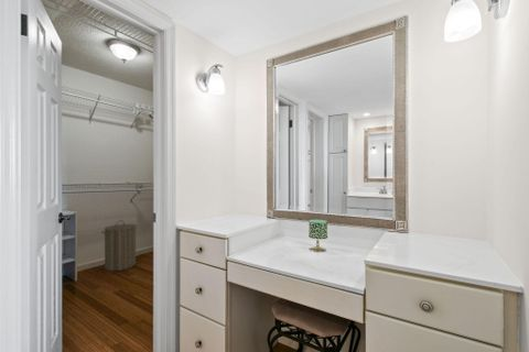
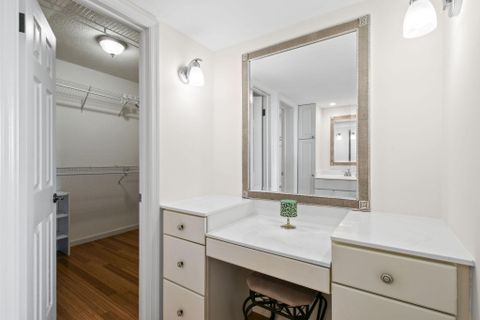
- laundry hamper (120, 243)
